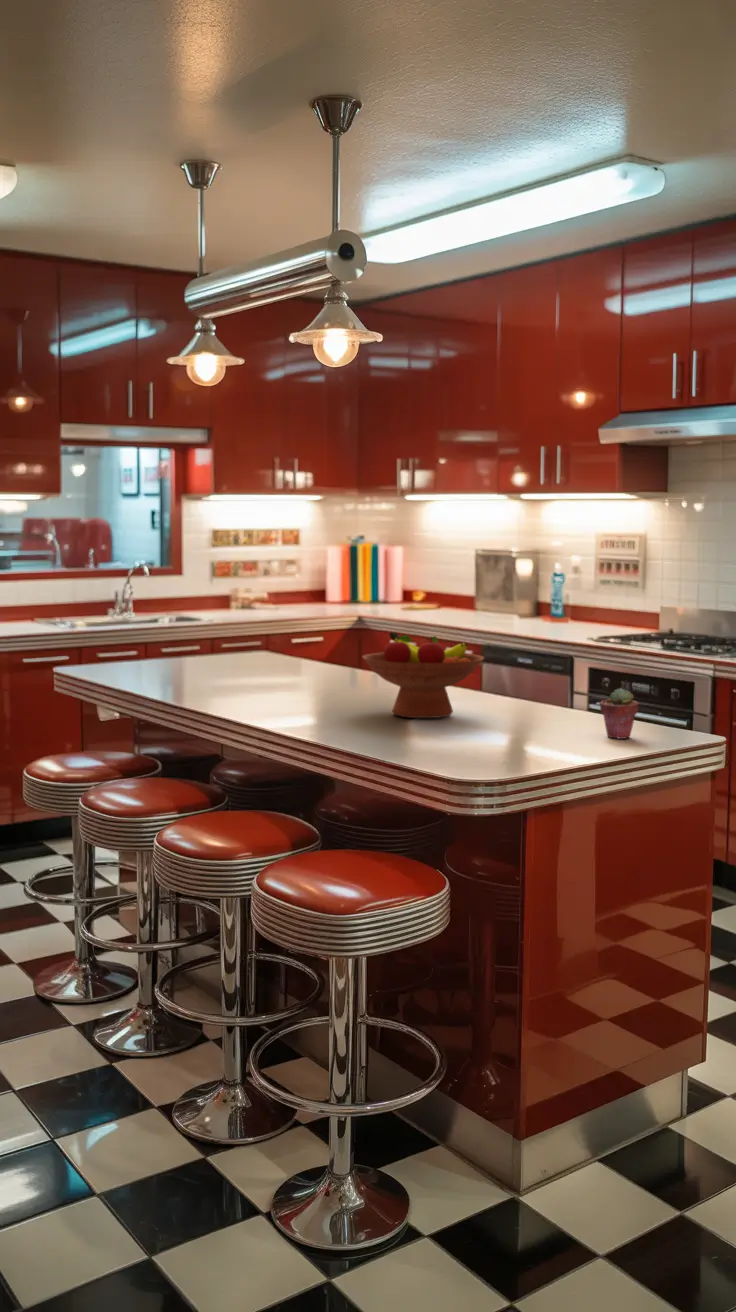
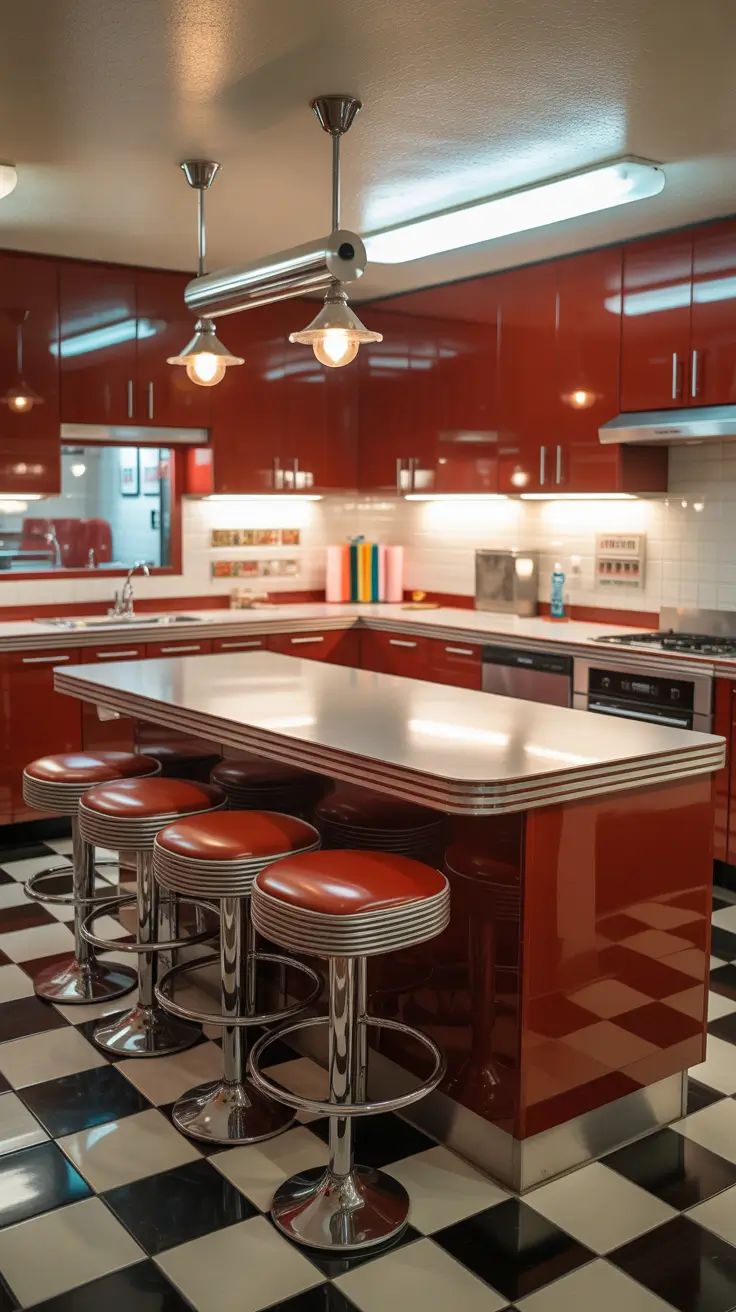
- potted succulent (619, 712)
- fruit bowl (422, 674)
